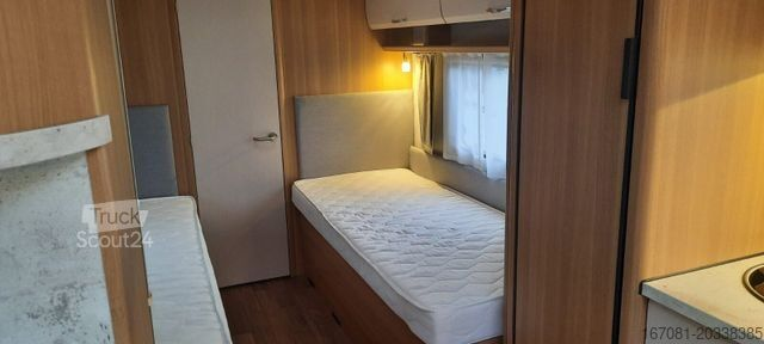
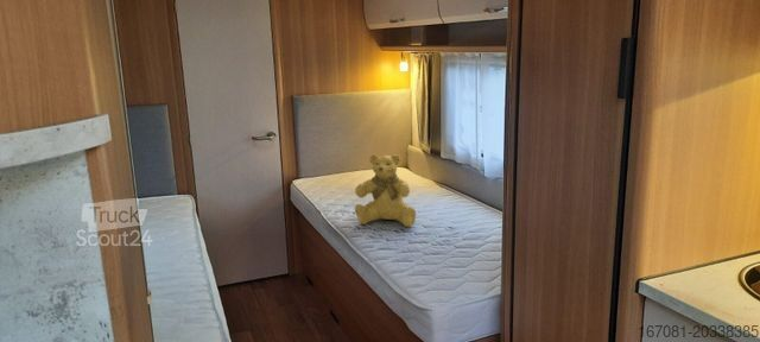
+ teddy bear (387, 189)
